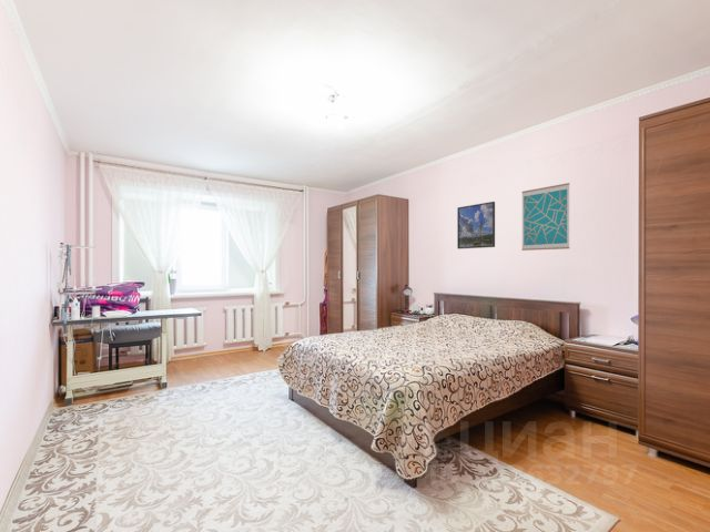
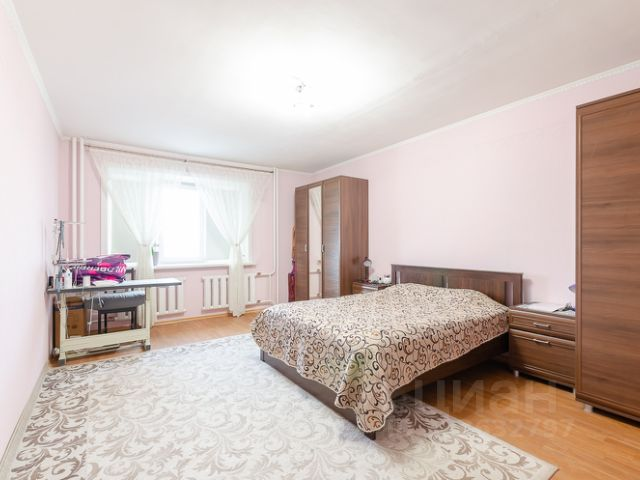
- wall art (544, 218)
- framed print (475, 226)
